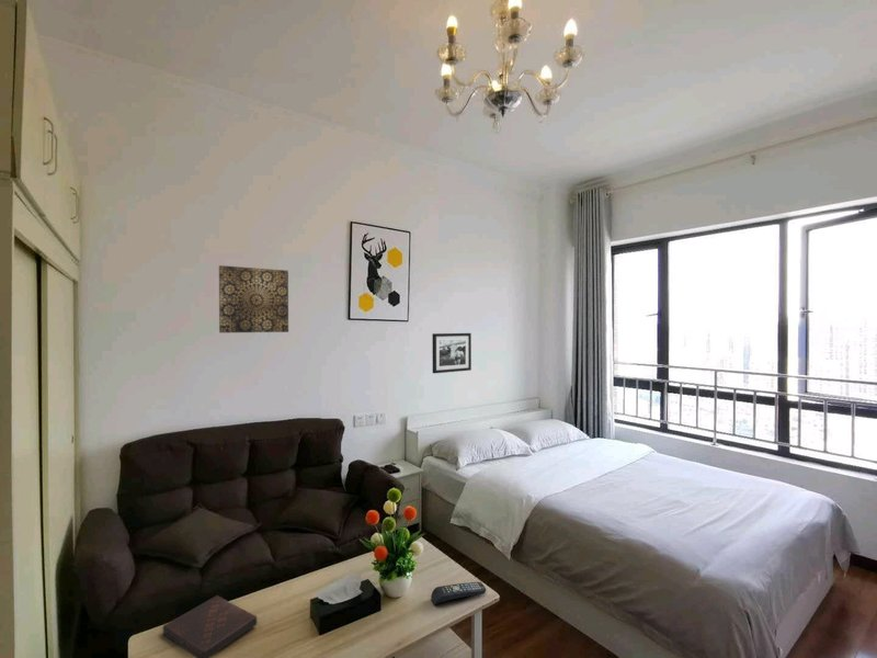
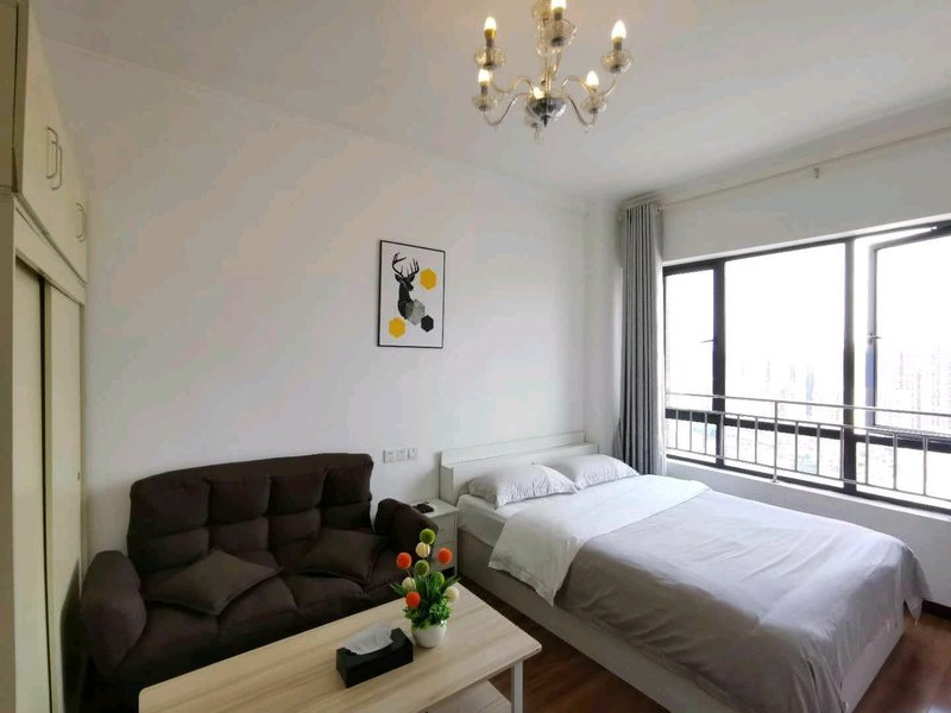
- wall art (254, 299)
- book (210, 624)
- remote control (458, 591)
- picture frame (452, 352)
